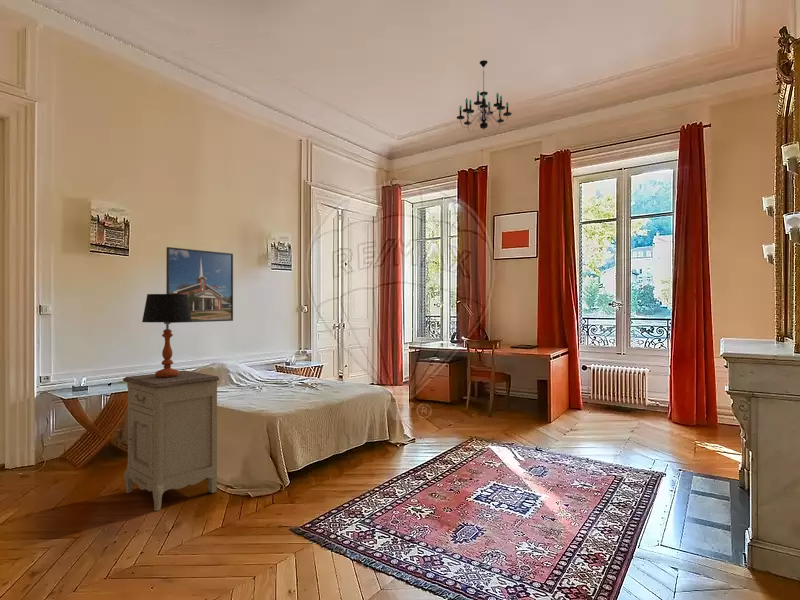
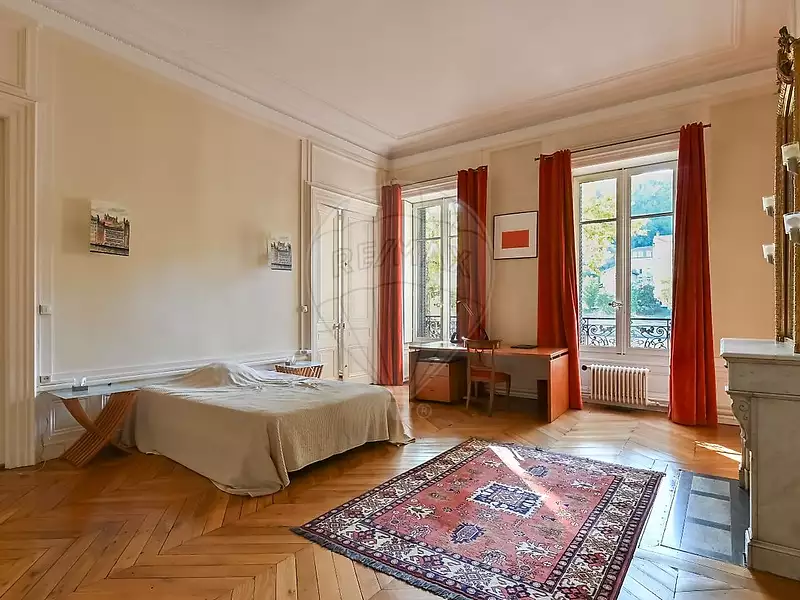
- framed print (201, 286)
- nightstand (165, 435)
- chandelier (483, 96)
- table lamp (167, 335)
